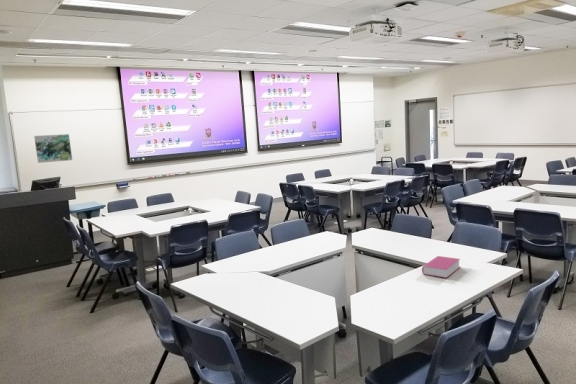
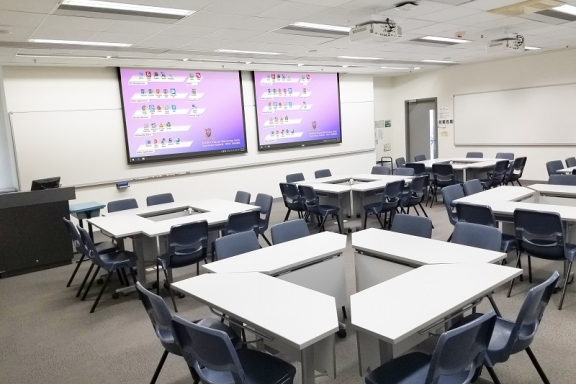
- wall art (53, 148)
- book (441, 266)
